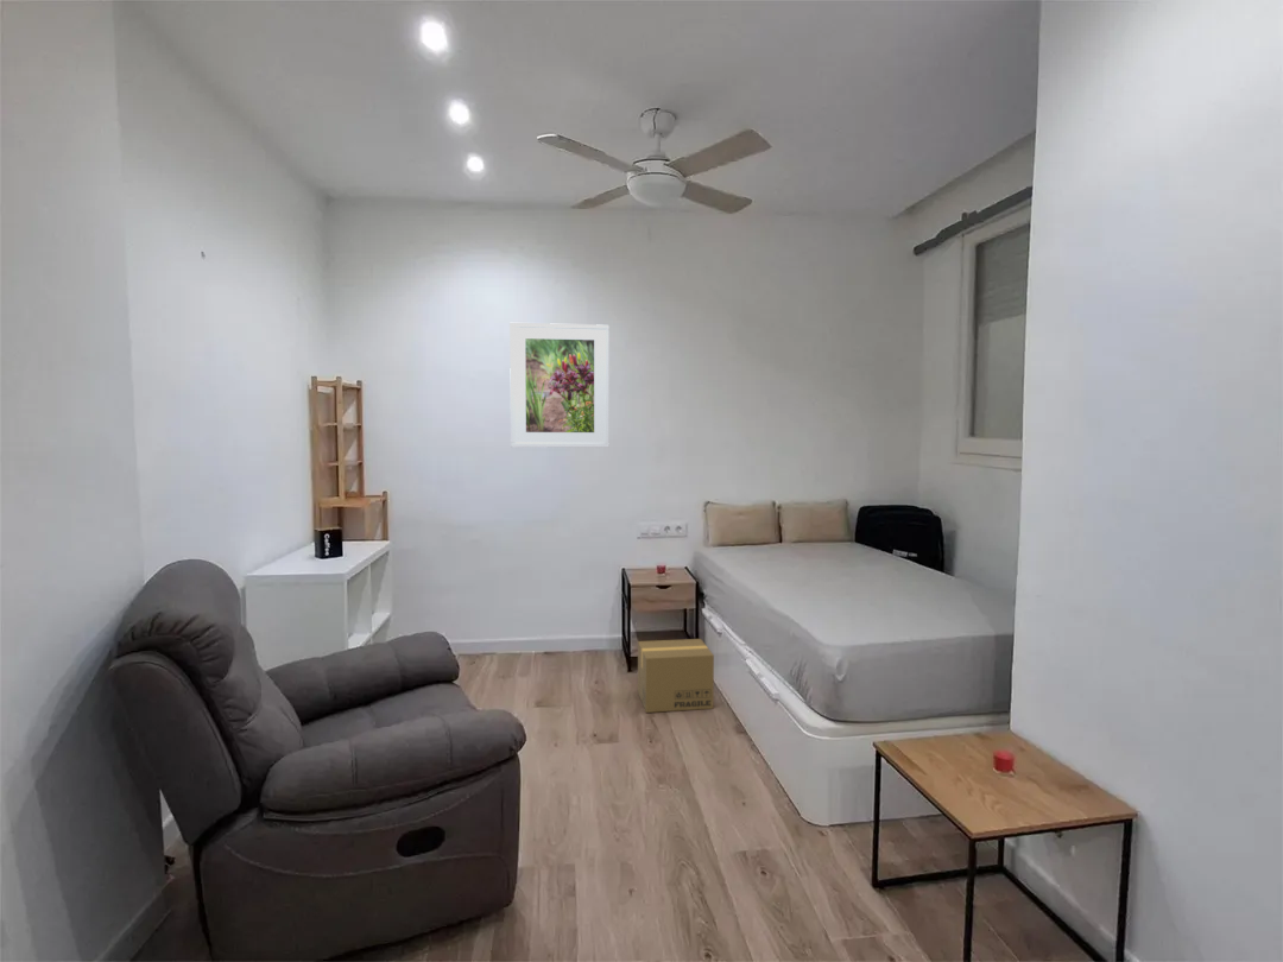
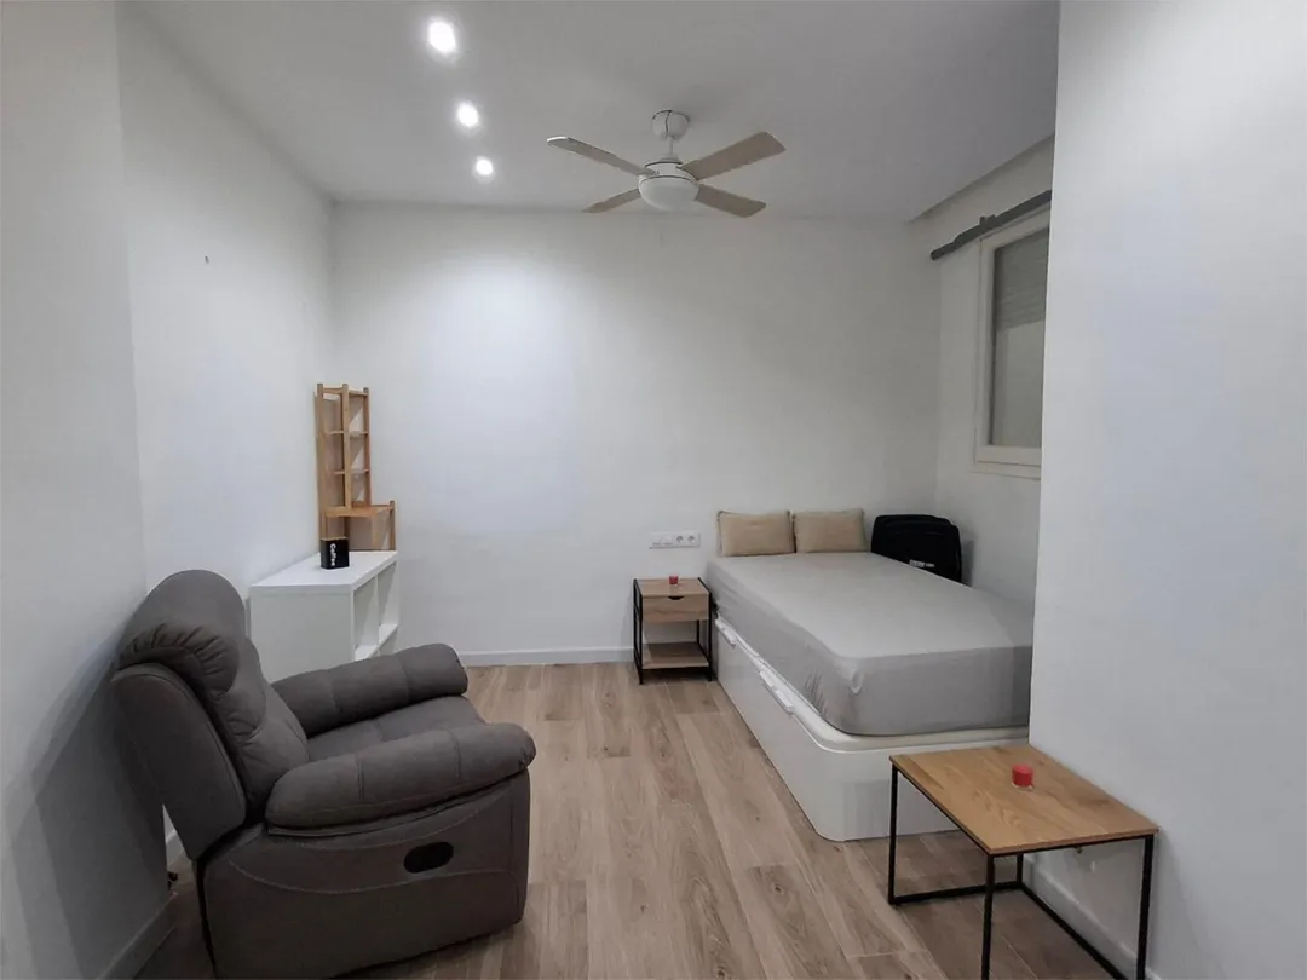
- cardboard box (674, 673)
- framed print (560, 386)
